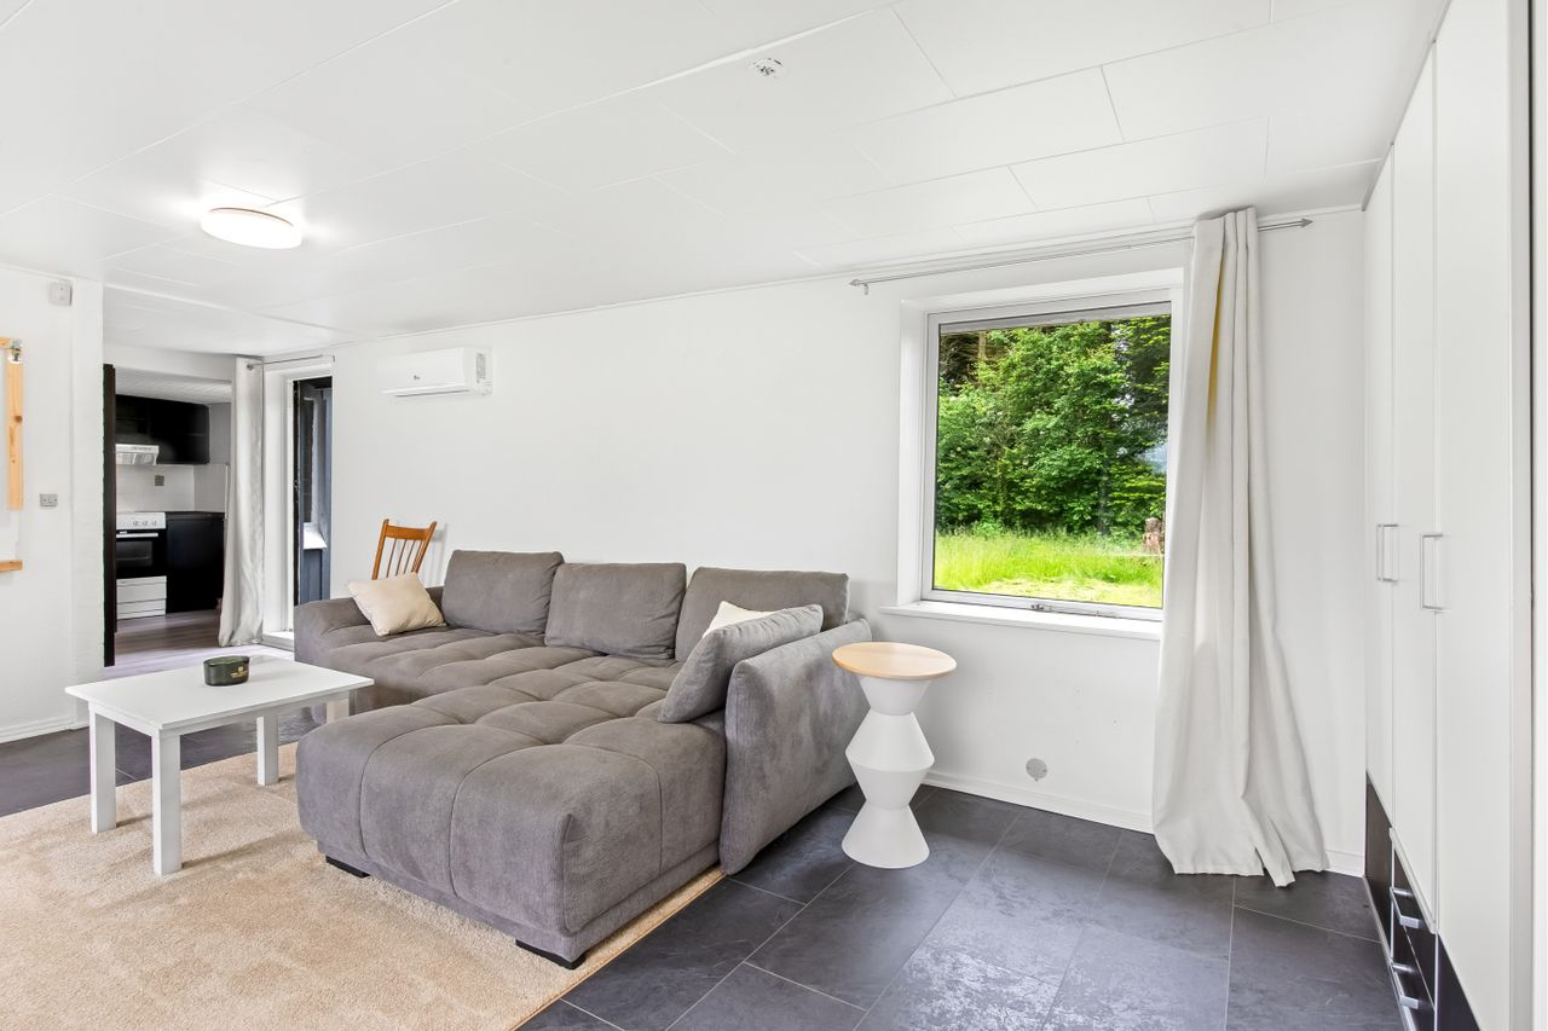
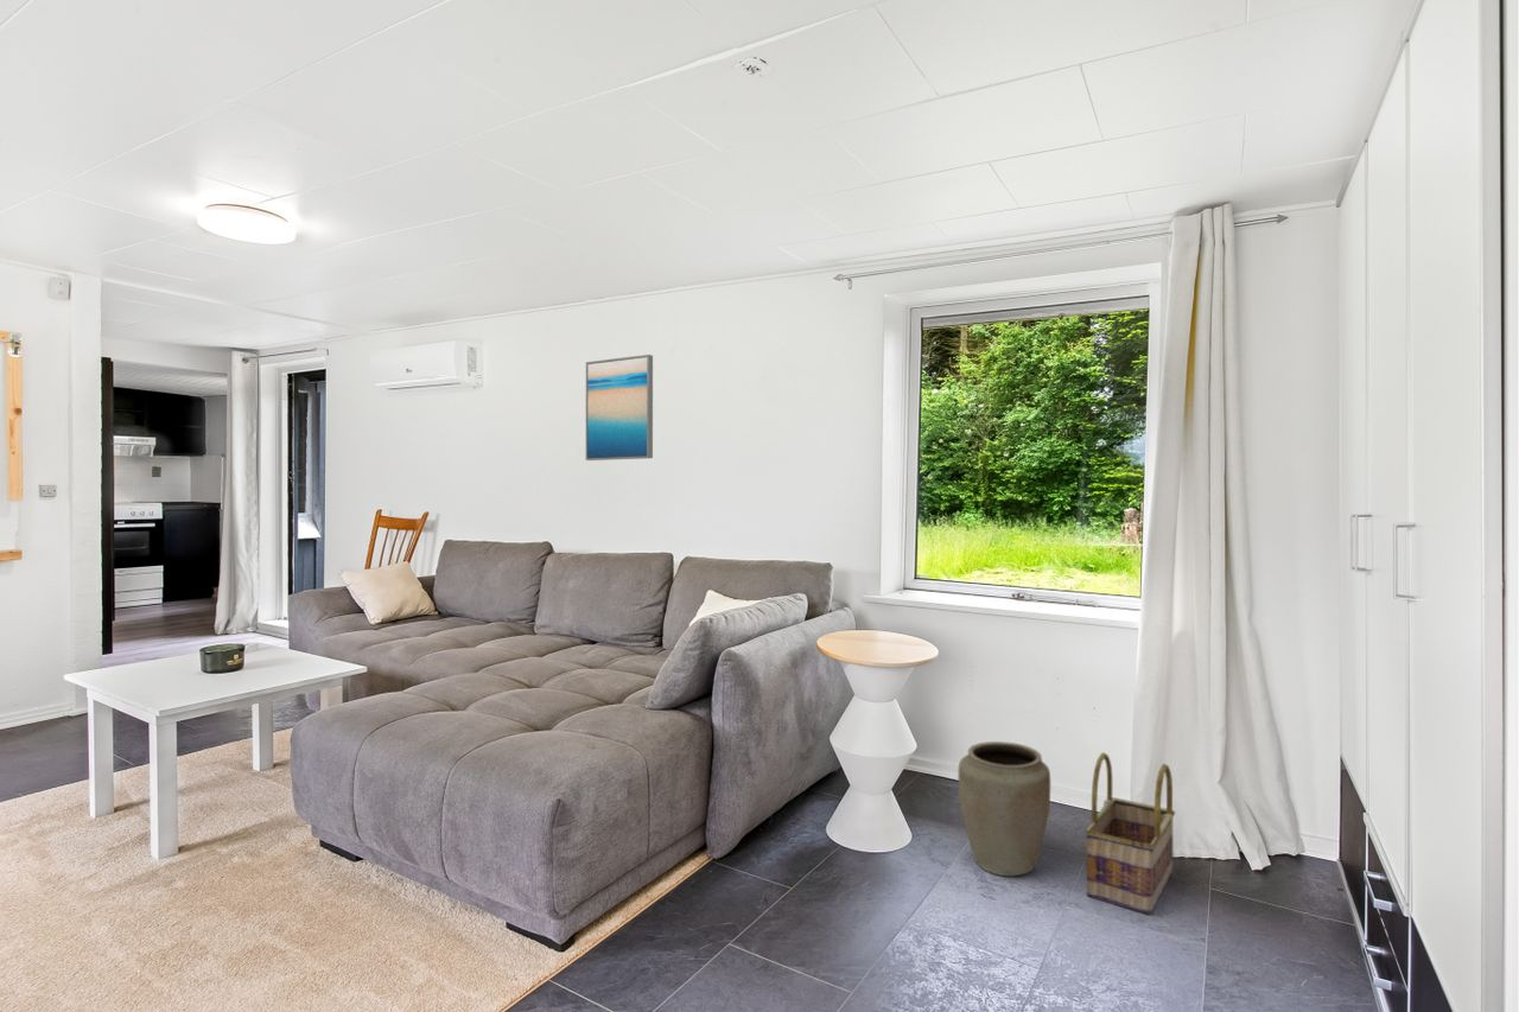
+ wall art (618, 408)
+ vase (1003, 808)
+ basket (1131, 821)
